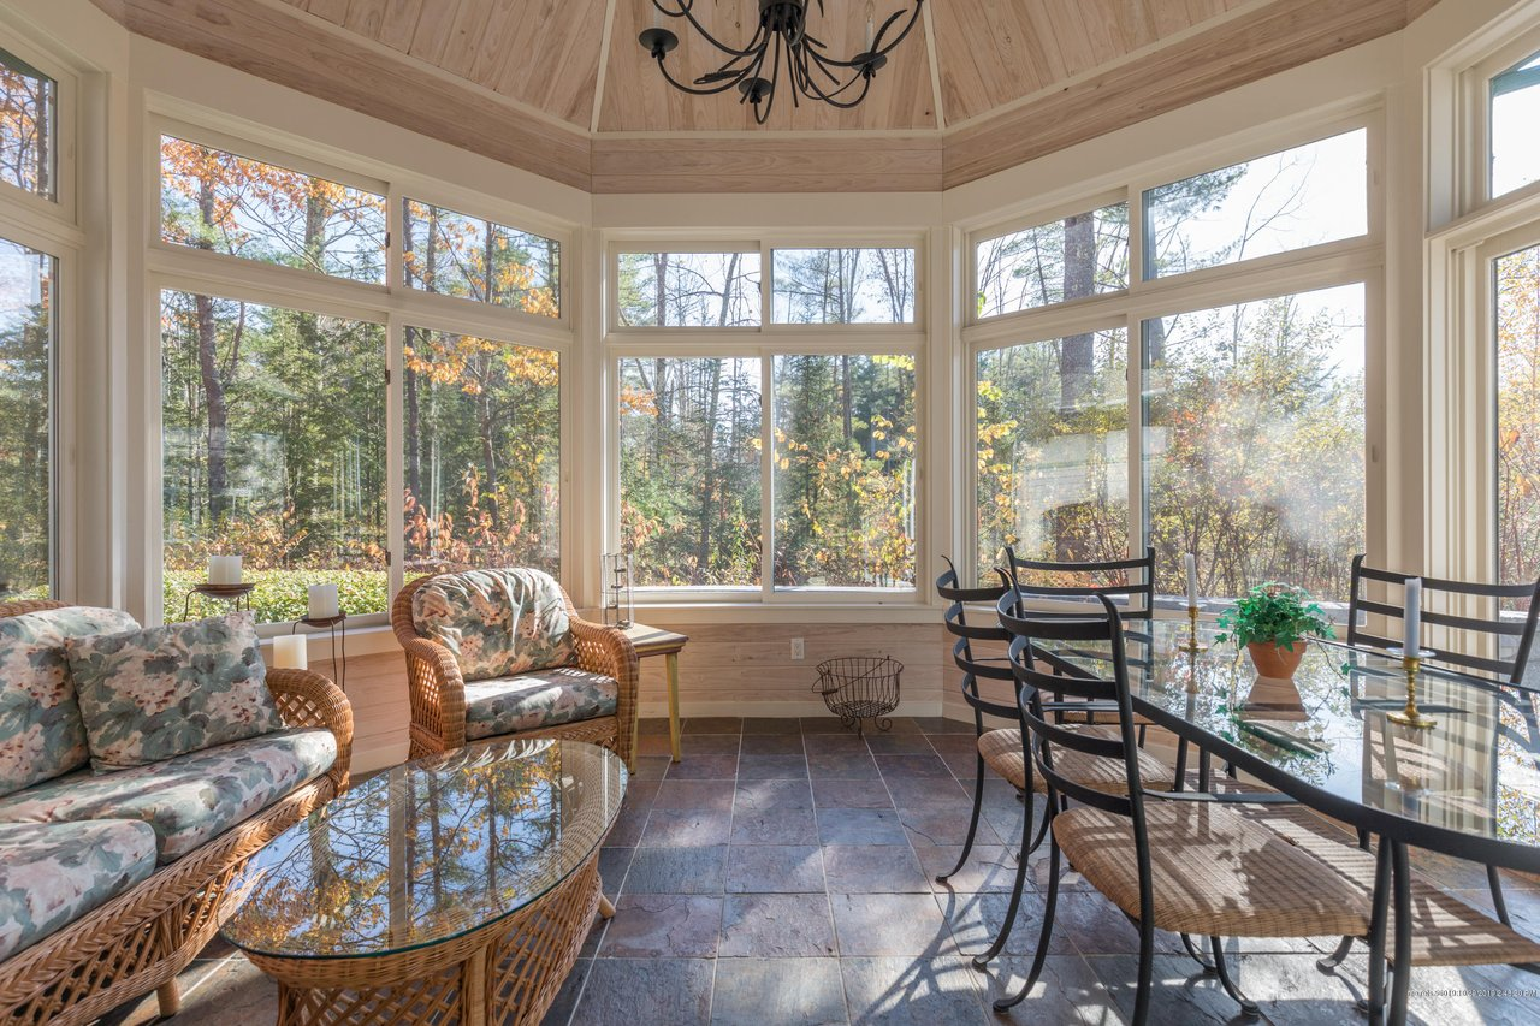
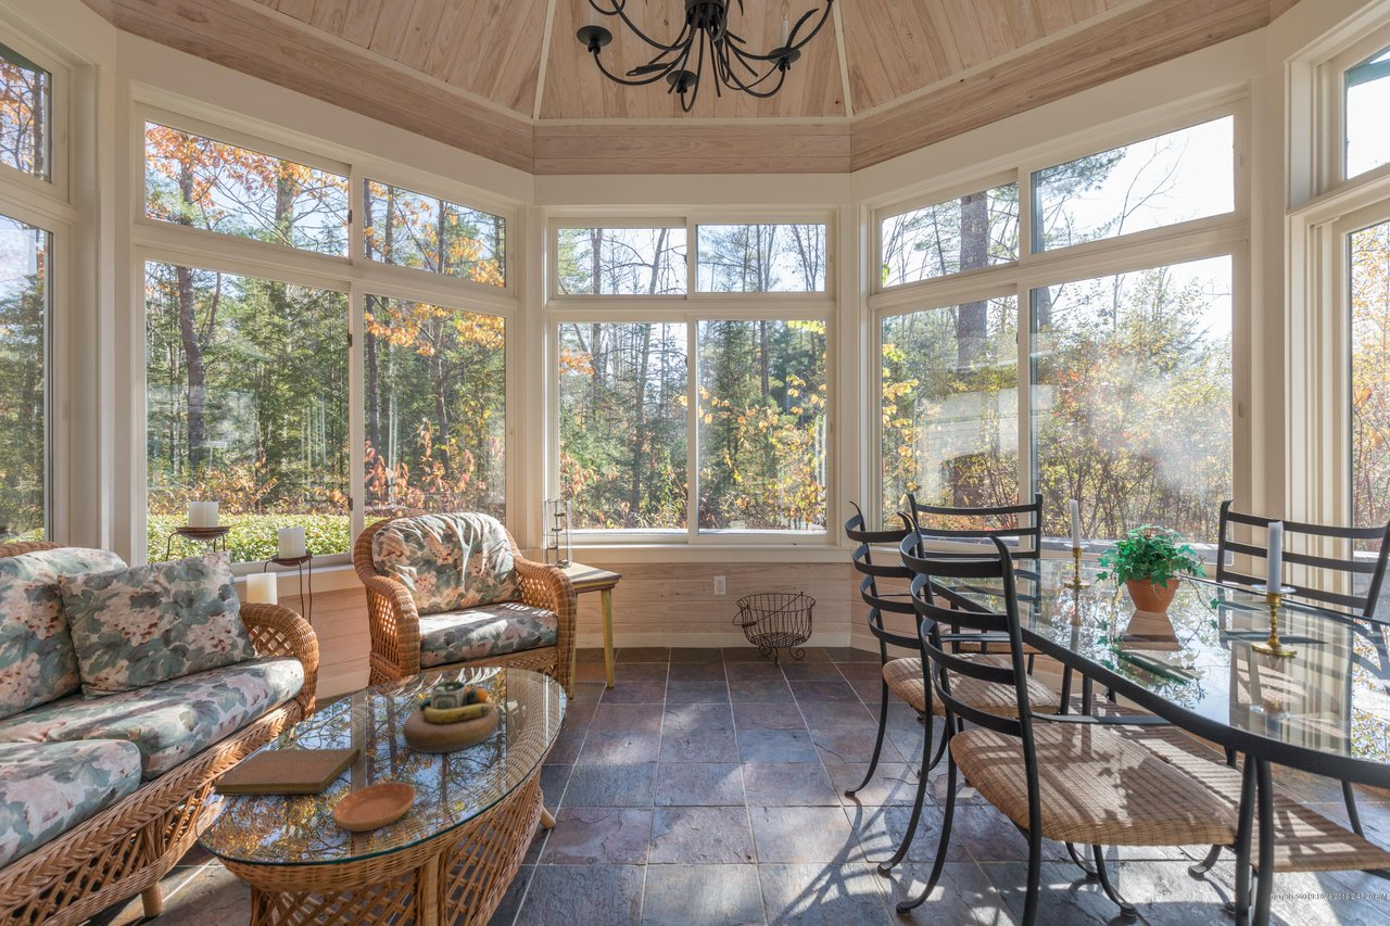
+ decorative bowl (452, 706)
+ saucer (375, 807)
+ notebook (290, 770)
